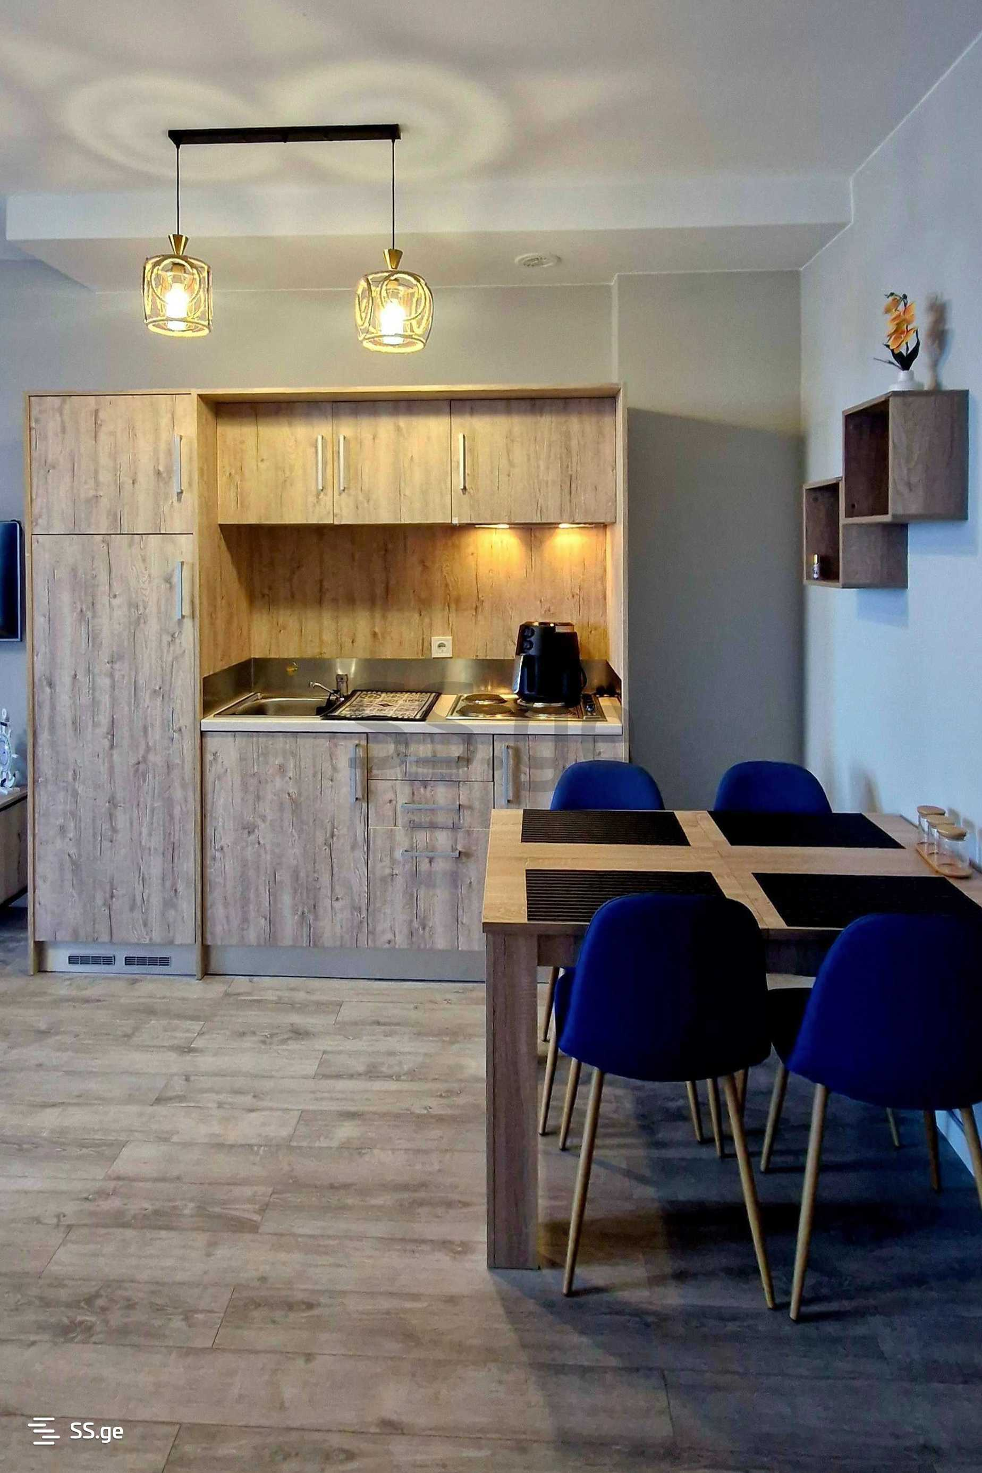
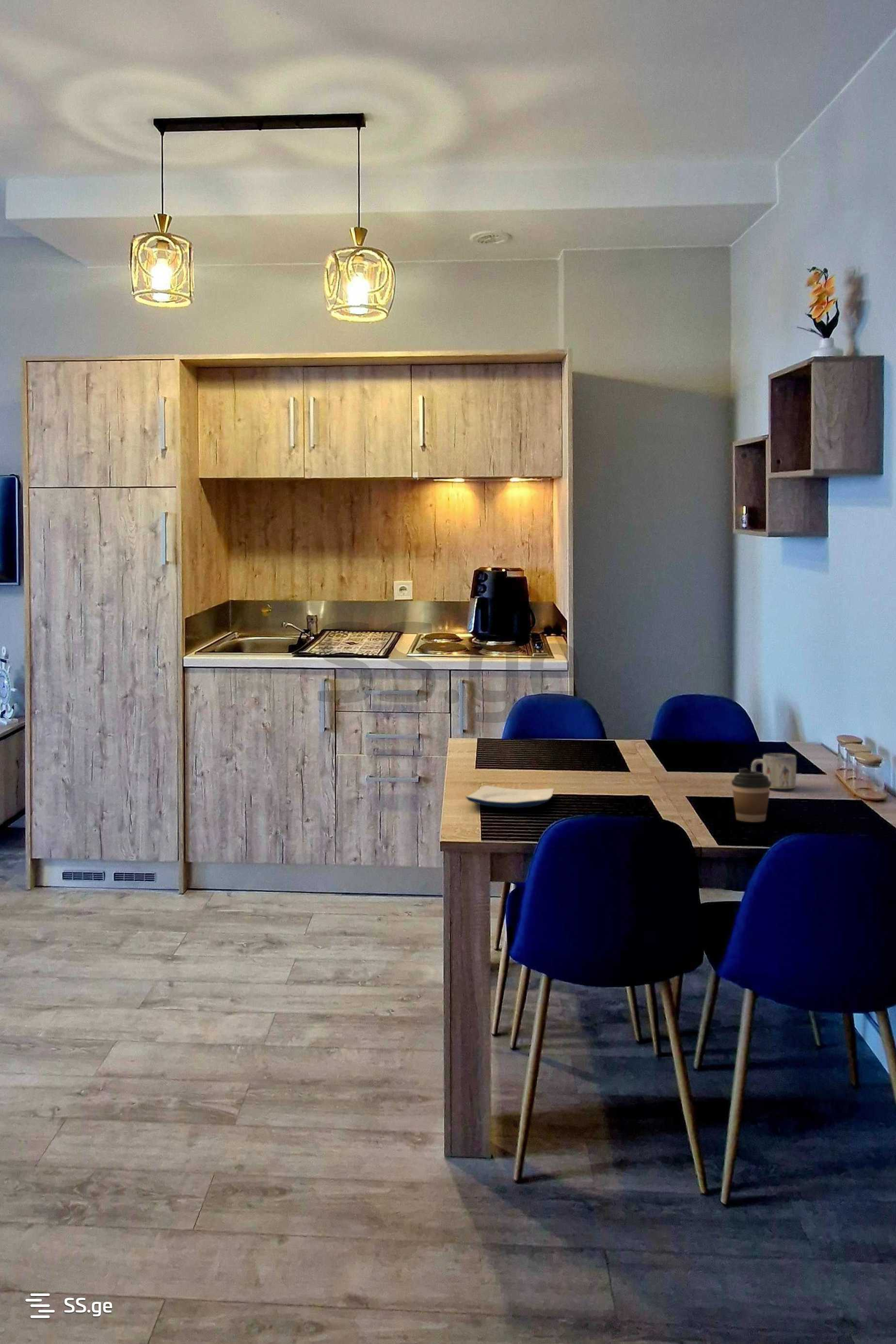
+ plate (511, 798)
+ coffee cup (751, 794)
+ mug (772, 770)
